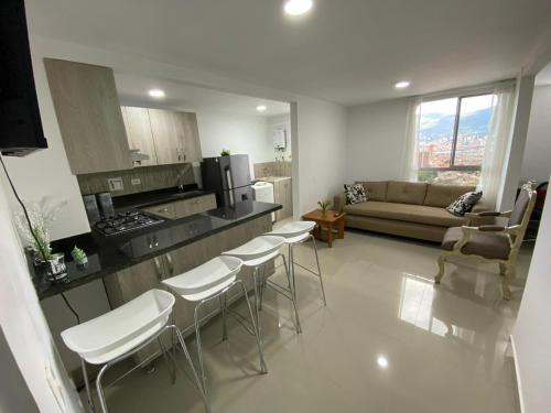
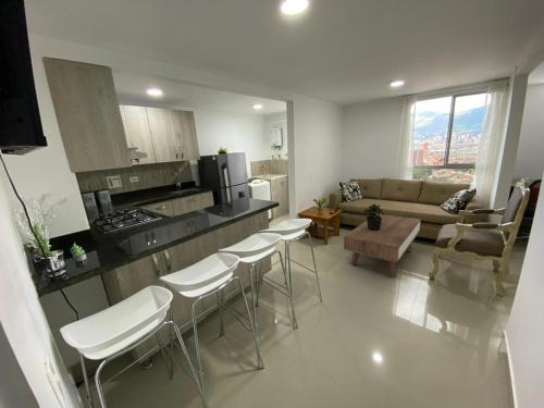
+ coffee table (383, 242)
+ potted plant (373, 215)
